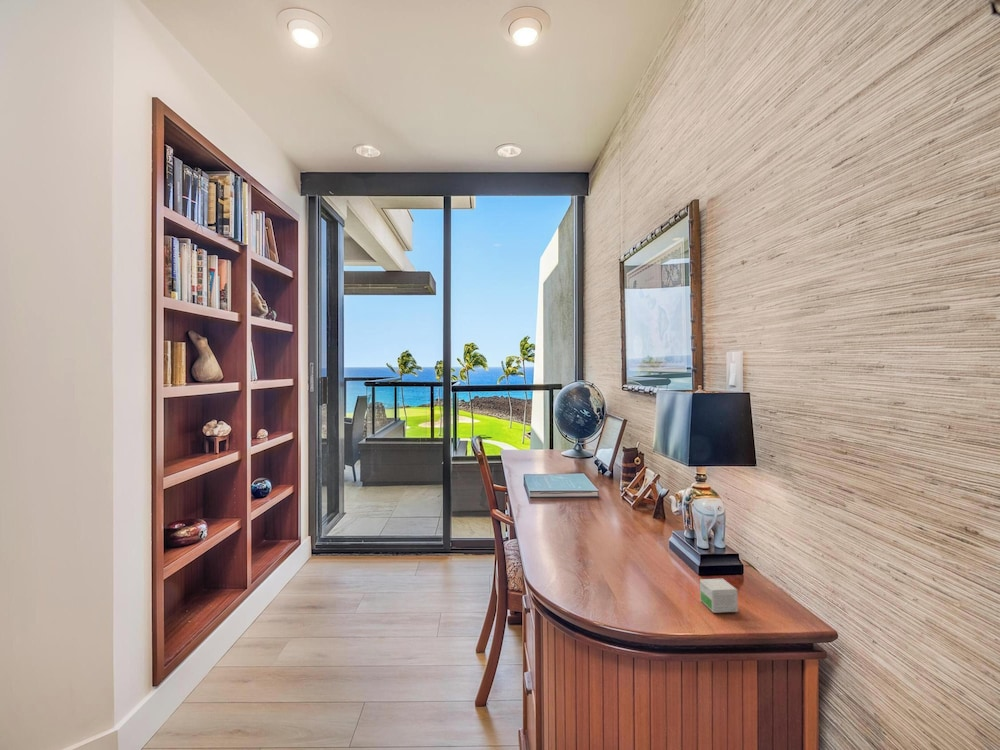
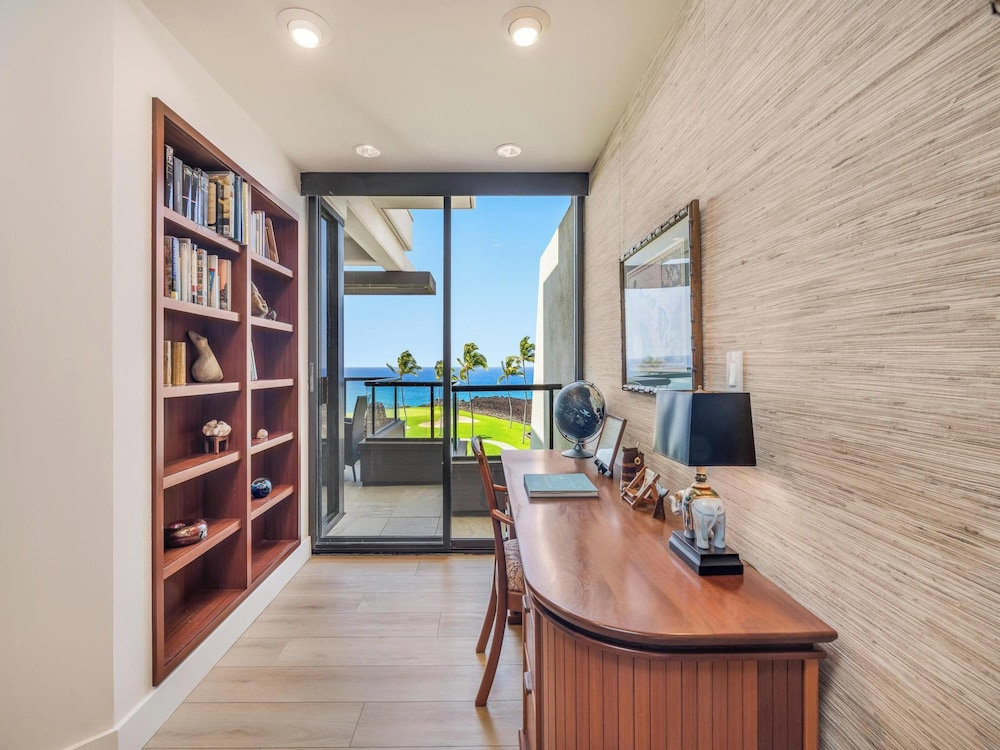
- small box (718, 595)
